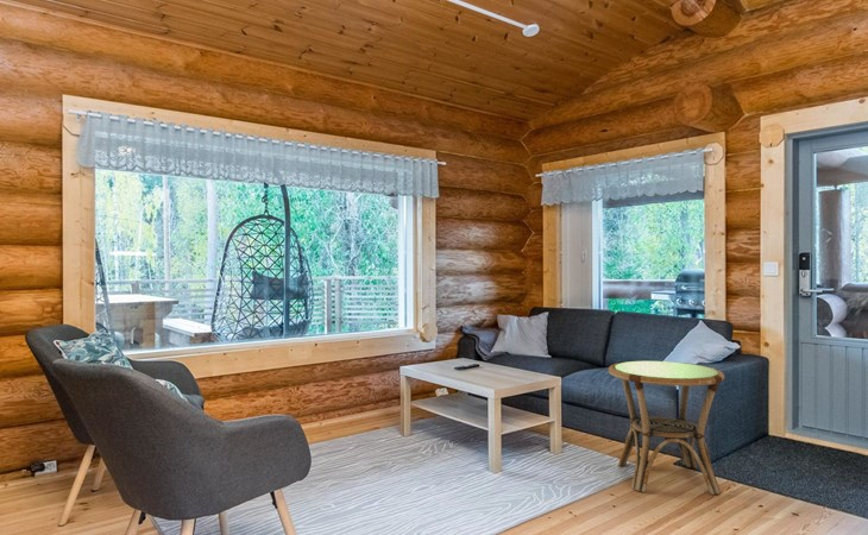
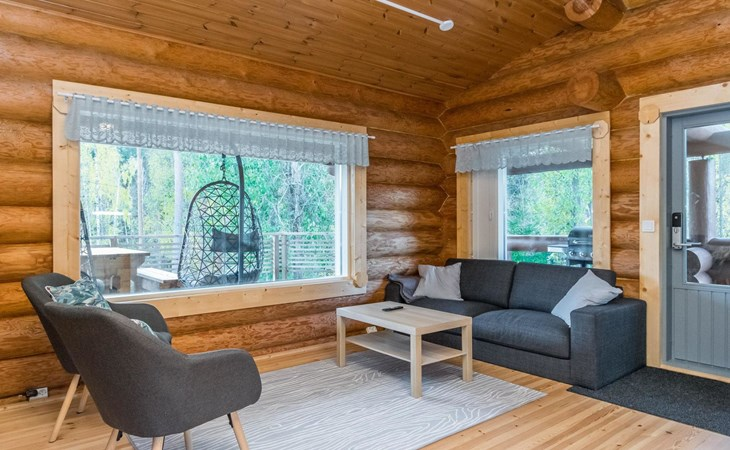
- side table (665, 422)
